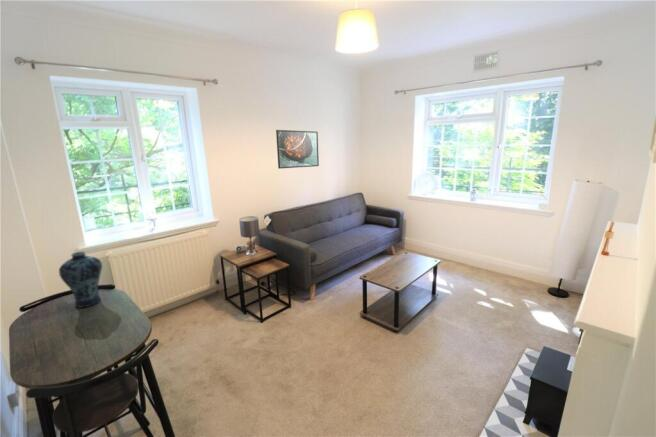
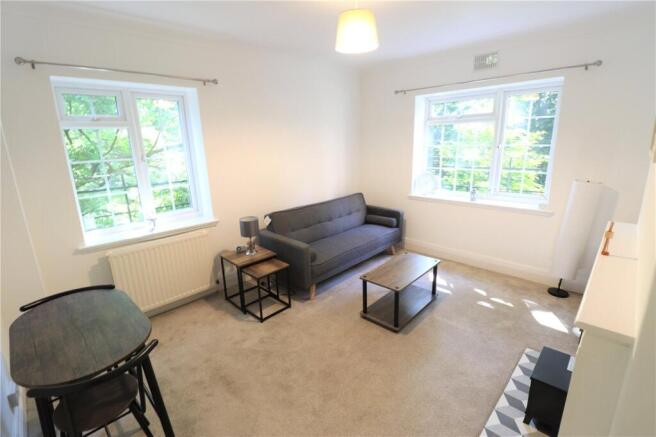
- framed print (298, 149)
- vase (83, 278)
